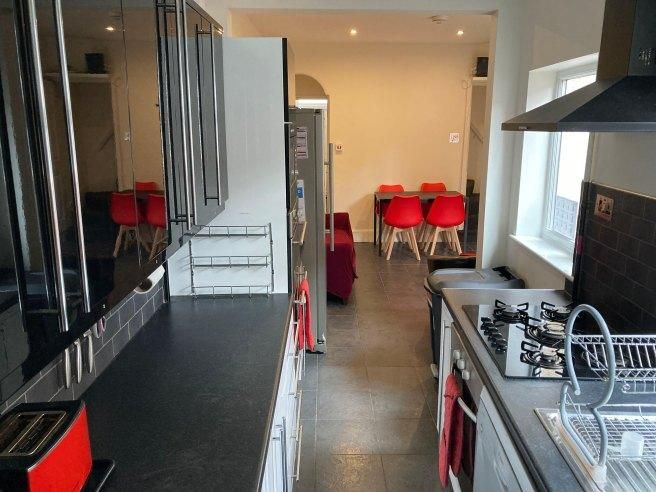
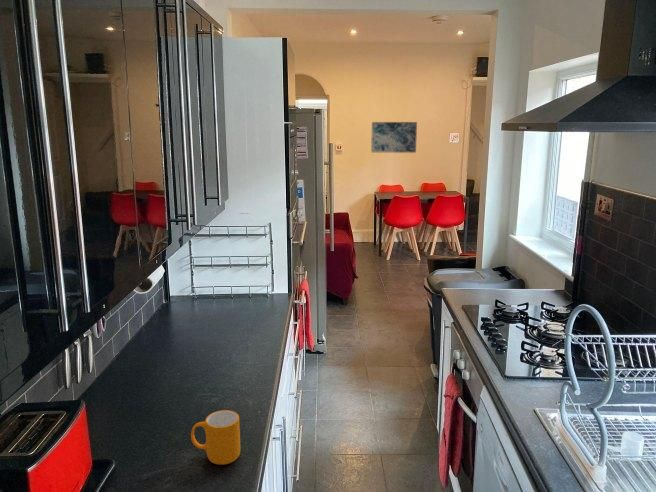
+ mug (215, 437)
+ wall art (393, 137)
